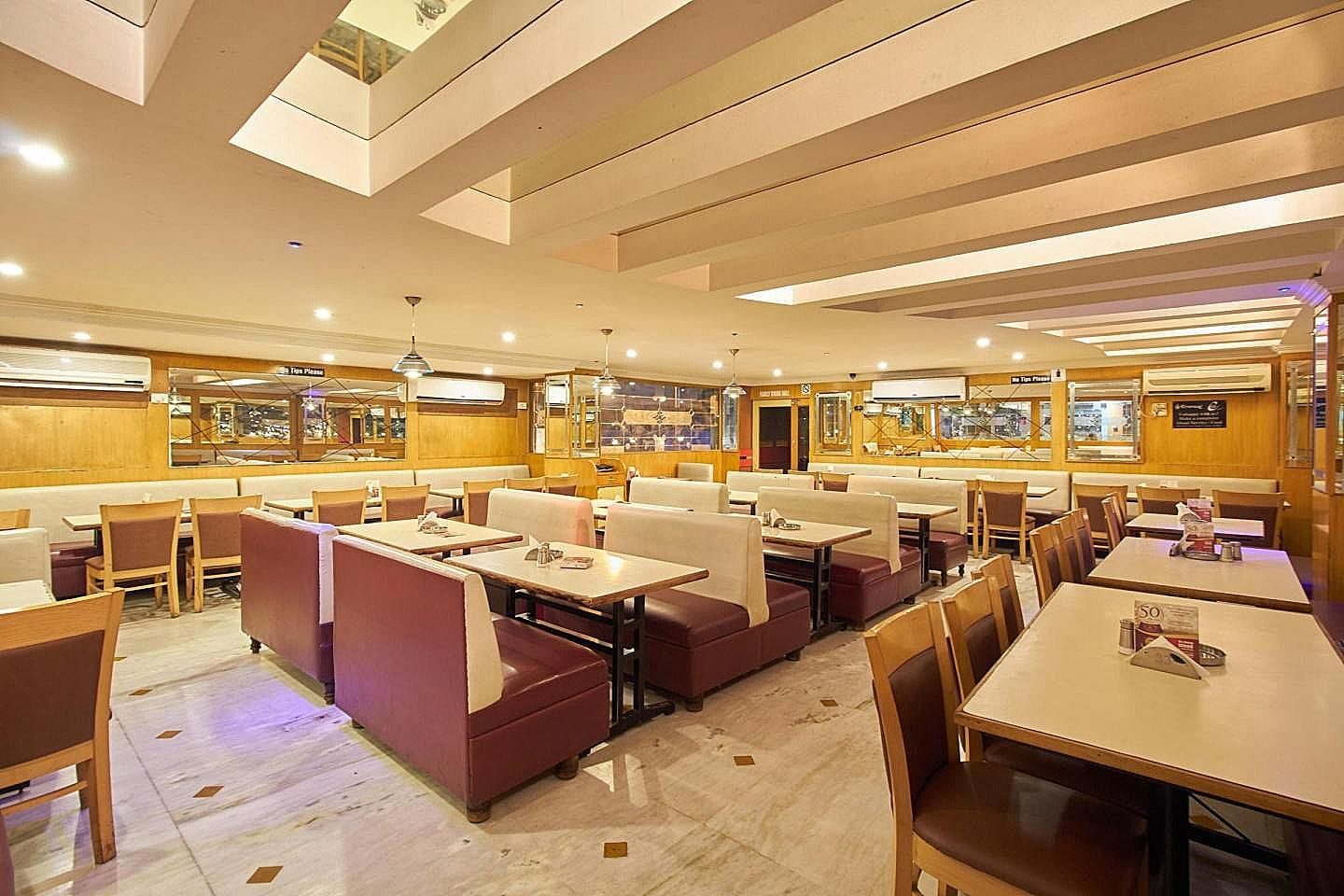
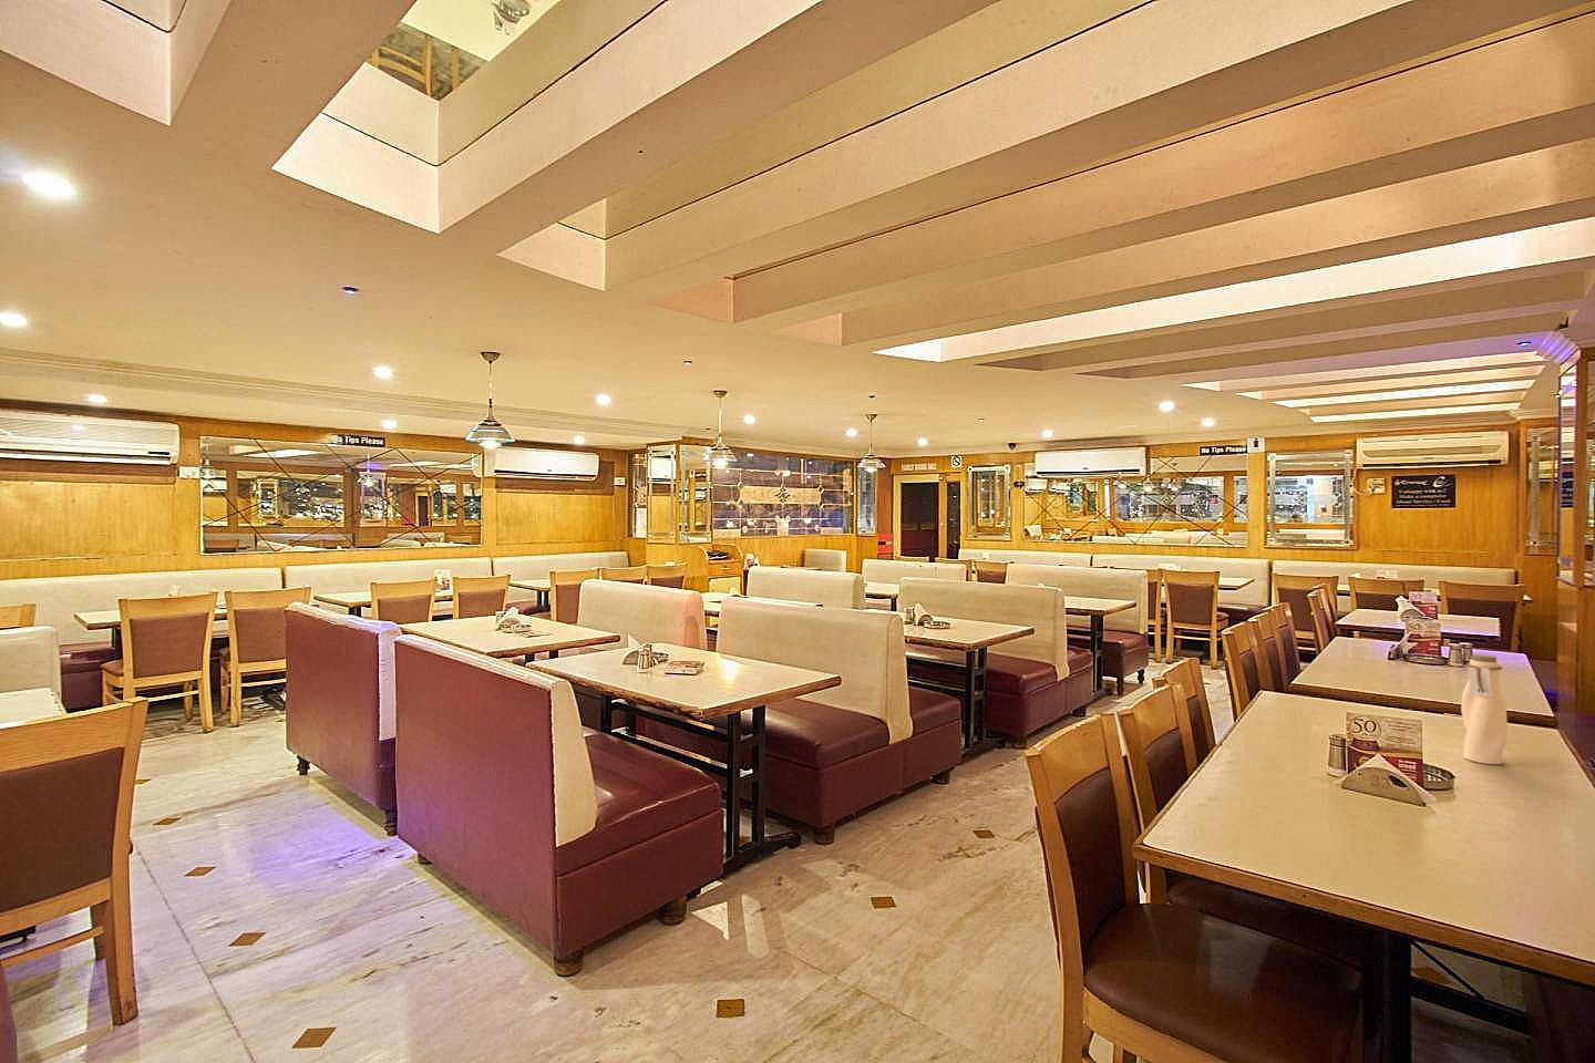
+ water bottle (1485, 707)
